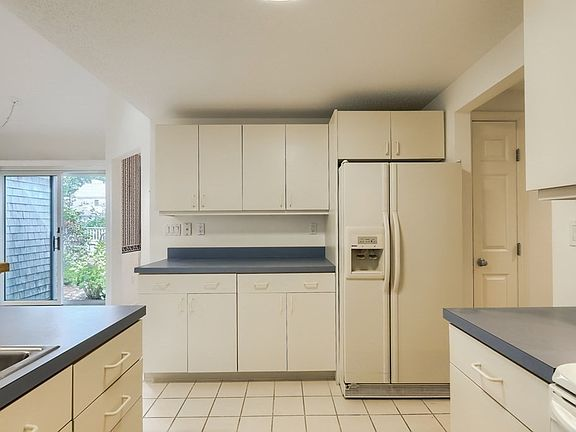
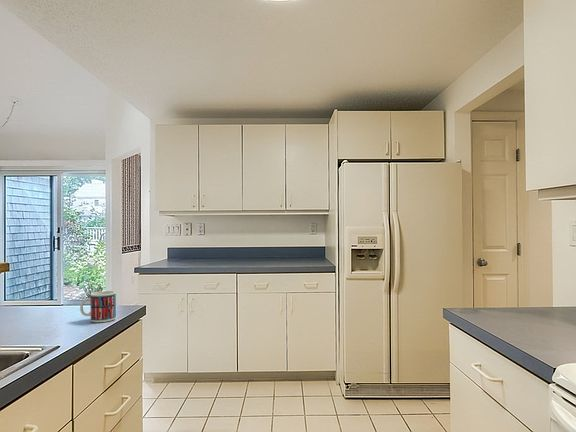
+ mug (98, 306)
